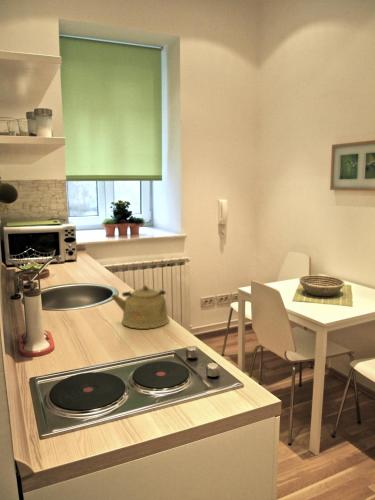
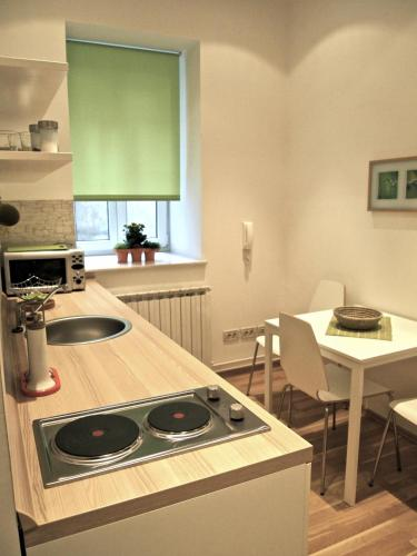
- kettle (140, 303)
